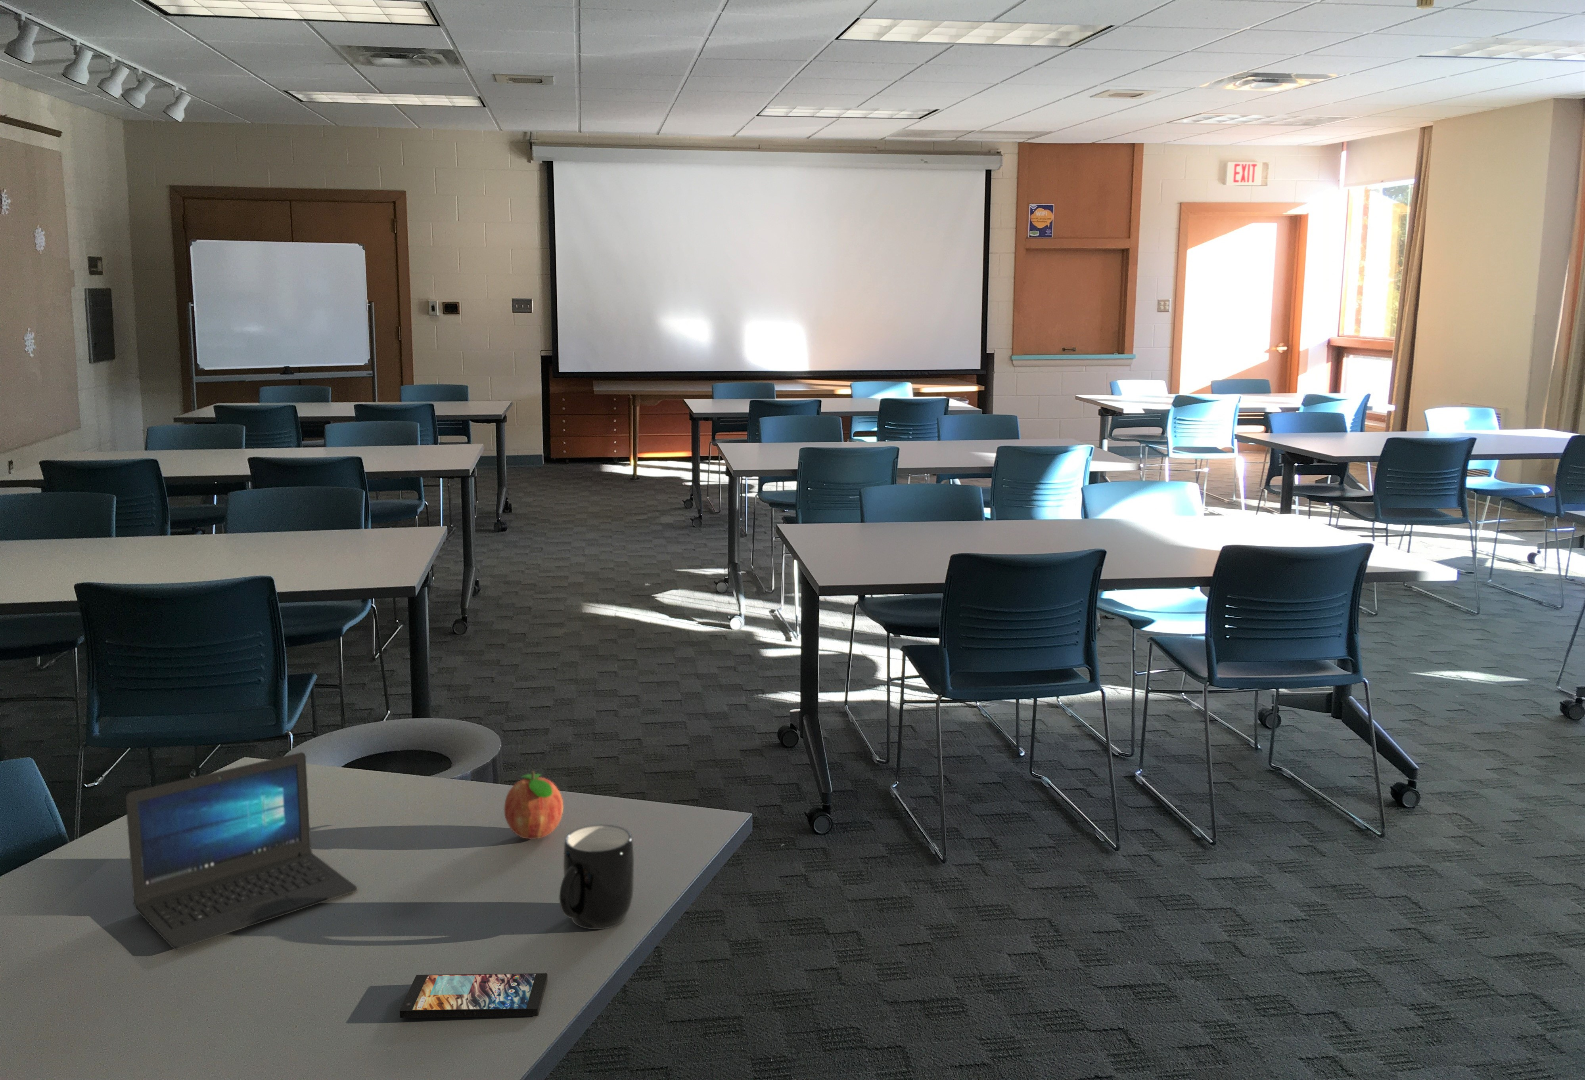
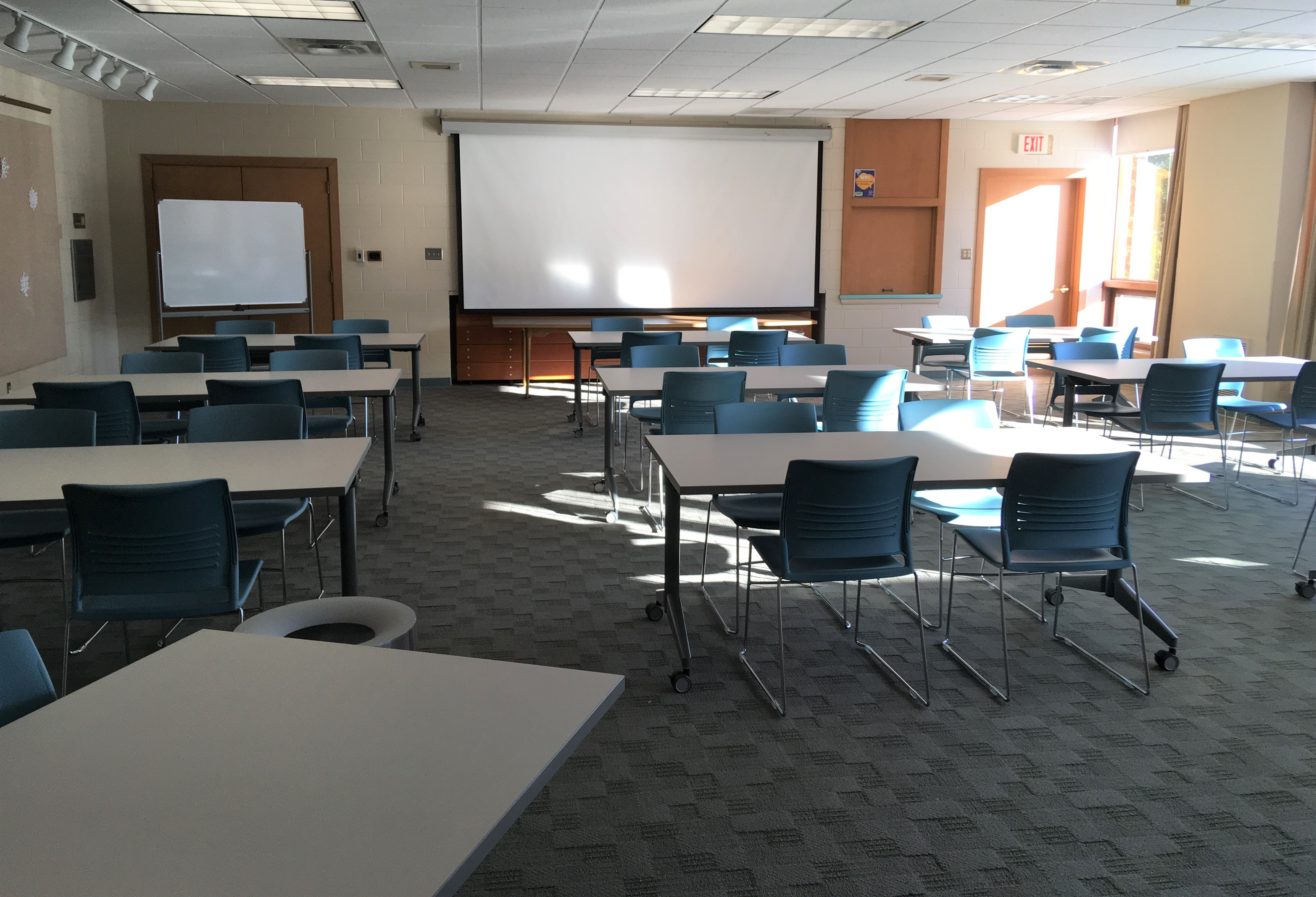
- fruit (534, 803)
- mug (591, 881)
- laptop (243, 843)
- smartphone (476, 995)
